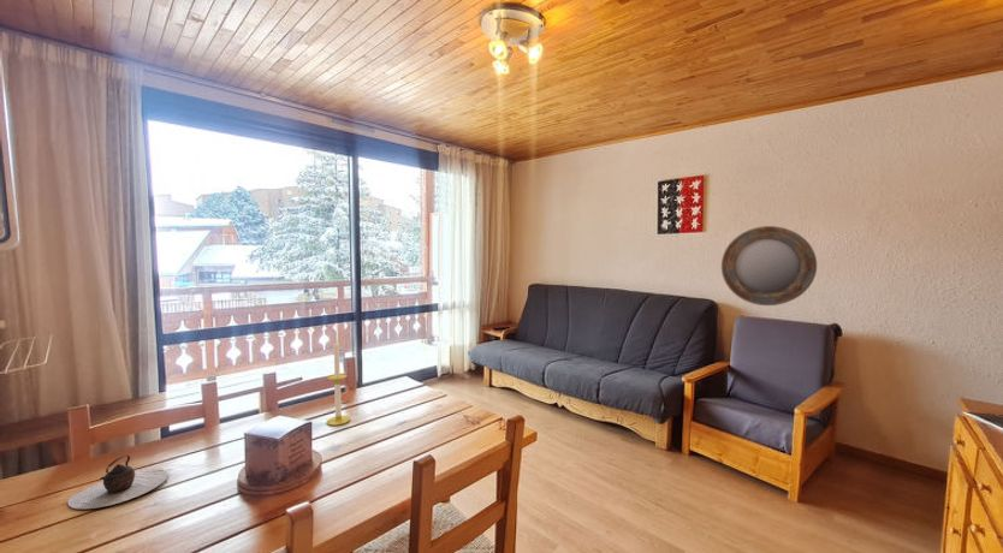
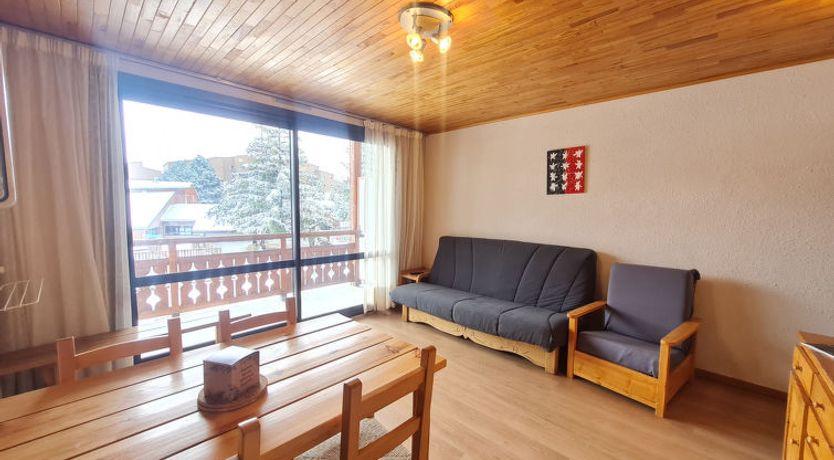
- home mirror (765, 266)
- teapot (119, 471)
- candle (337, 380)
